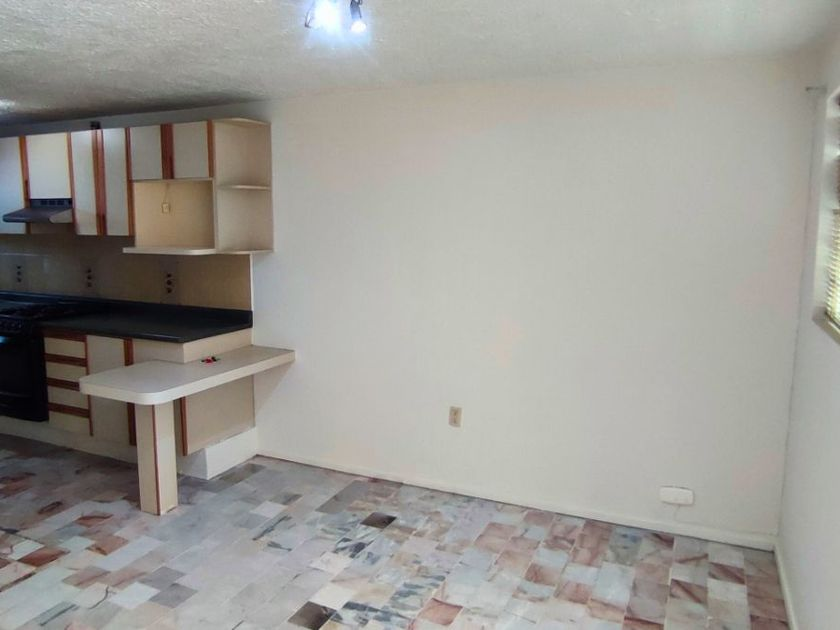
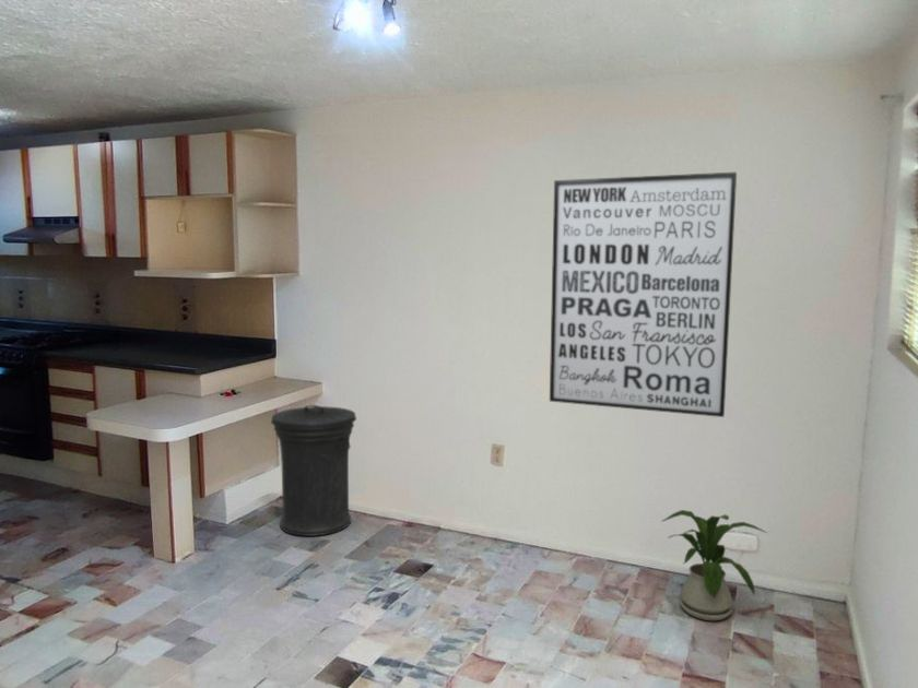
+ wall art (636, 294)
+ trash can (315, 464)
+ house plant (711, 553)
